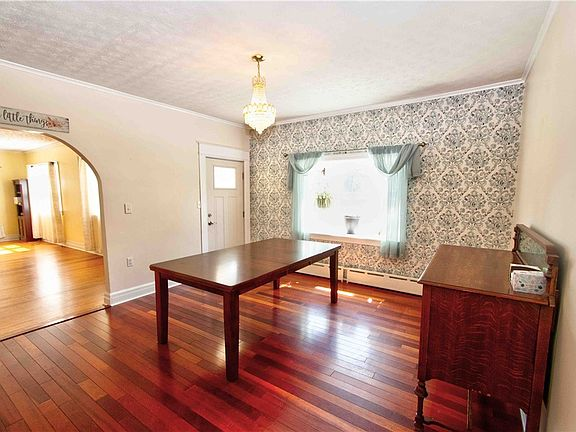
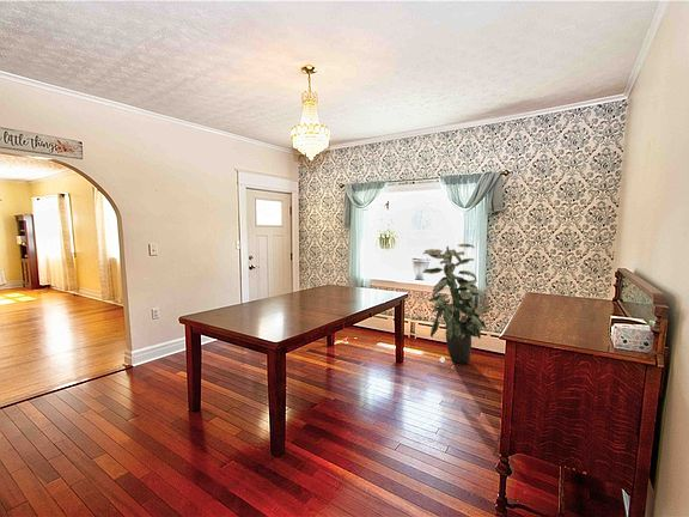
+ indoor plant (456, 303)
